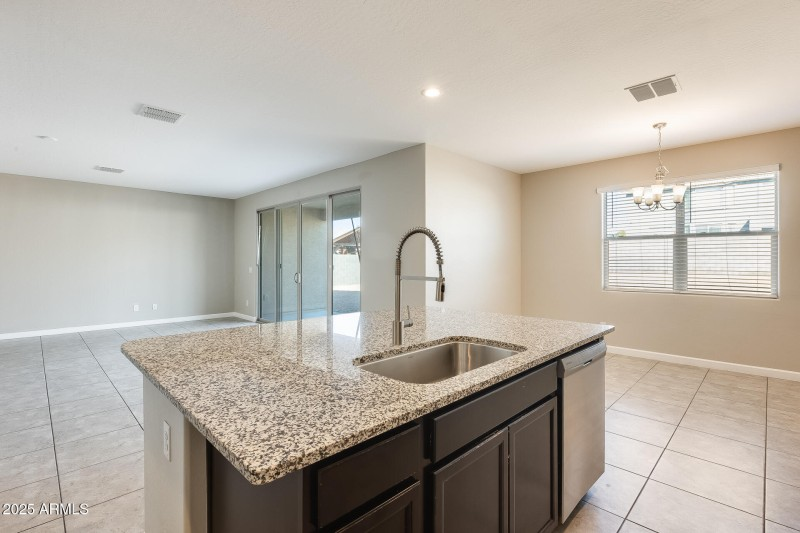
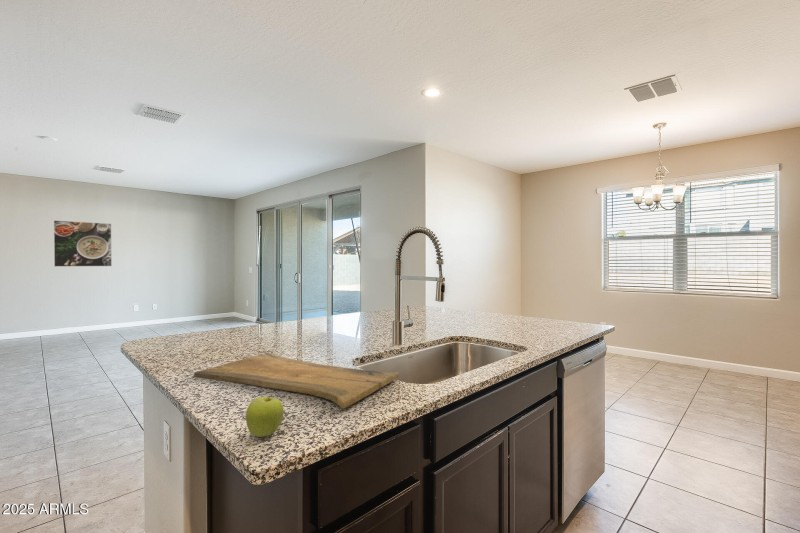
+ cutting board (296, 374)
+ fruit (265, 415)
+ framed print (83, 244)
